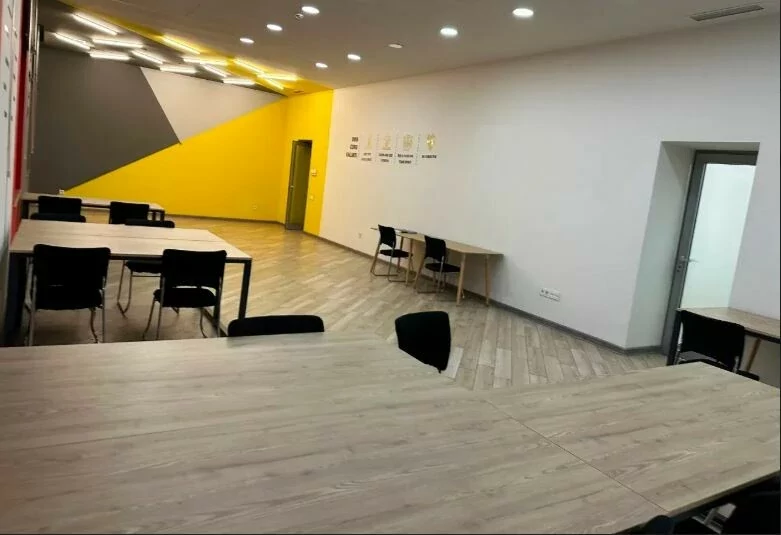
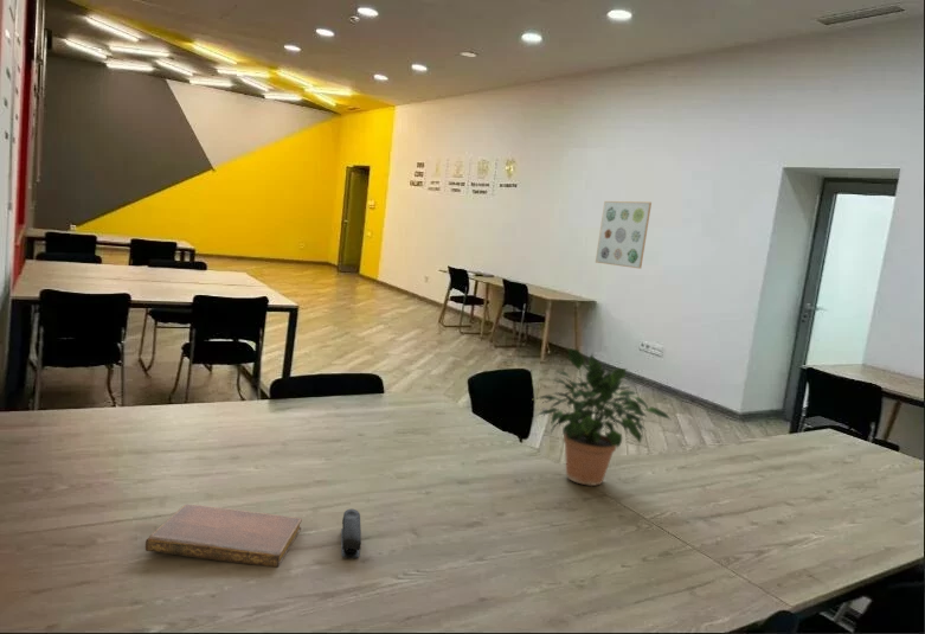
+ wall art (622, 233)
+ stapler (351, 532)
+ notebook (229, 533)
+ potted plant (603, 418)
